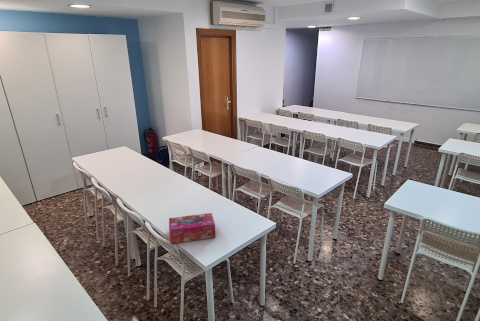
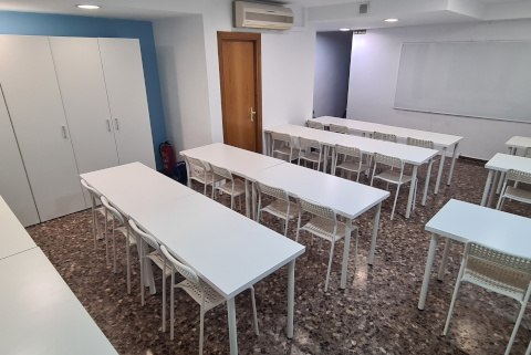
- tissue box (192, 227)
